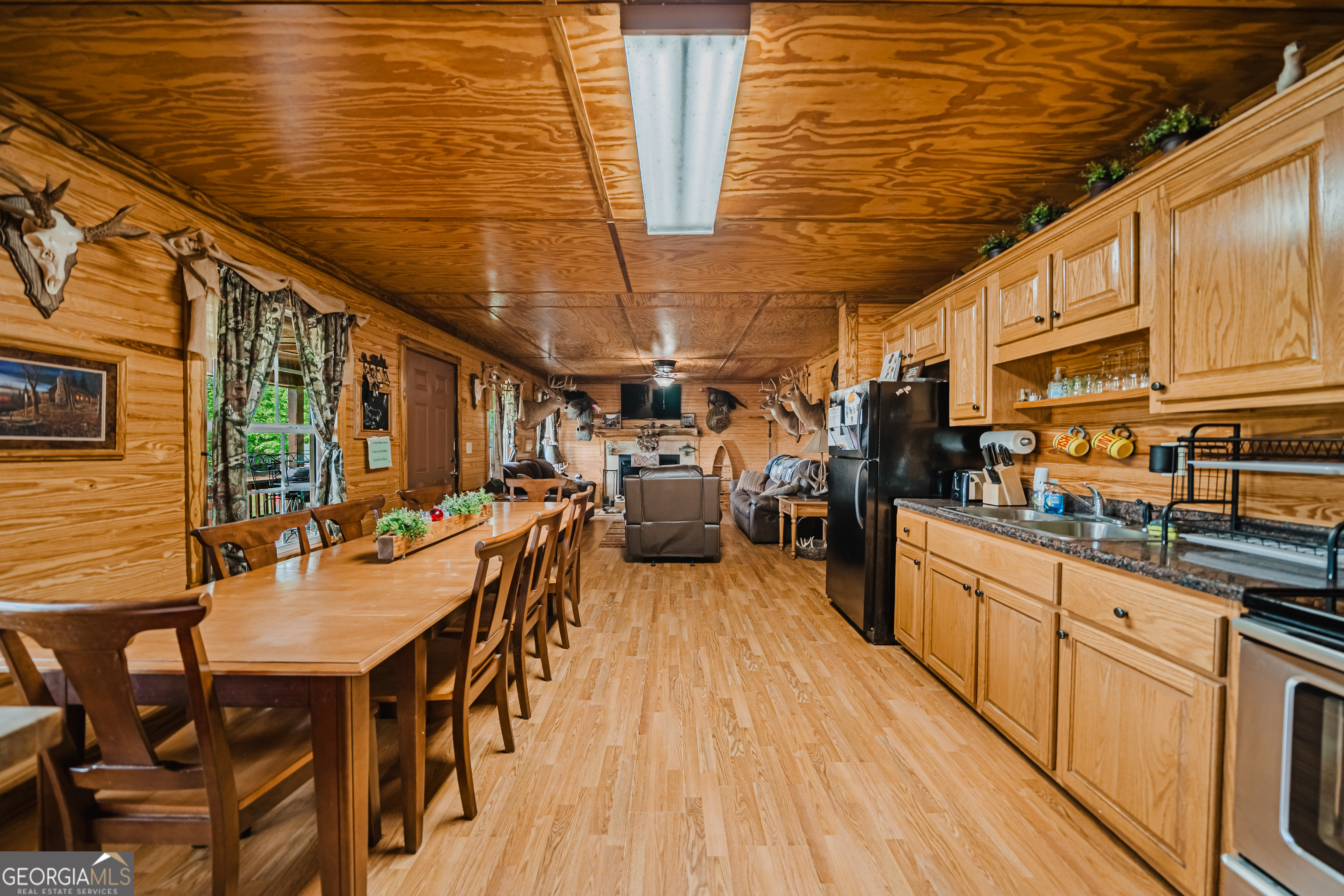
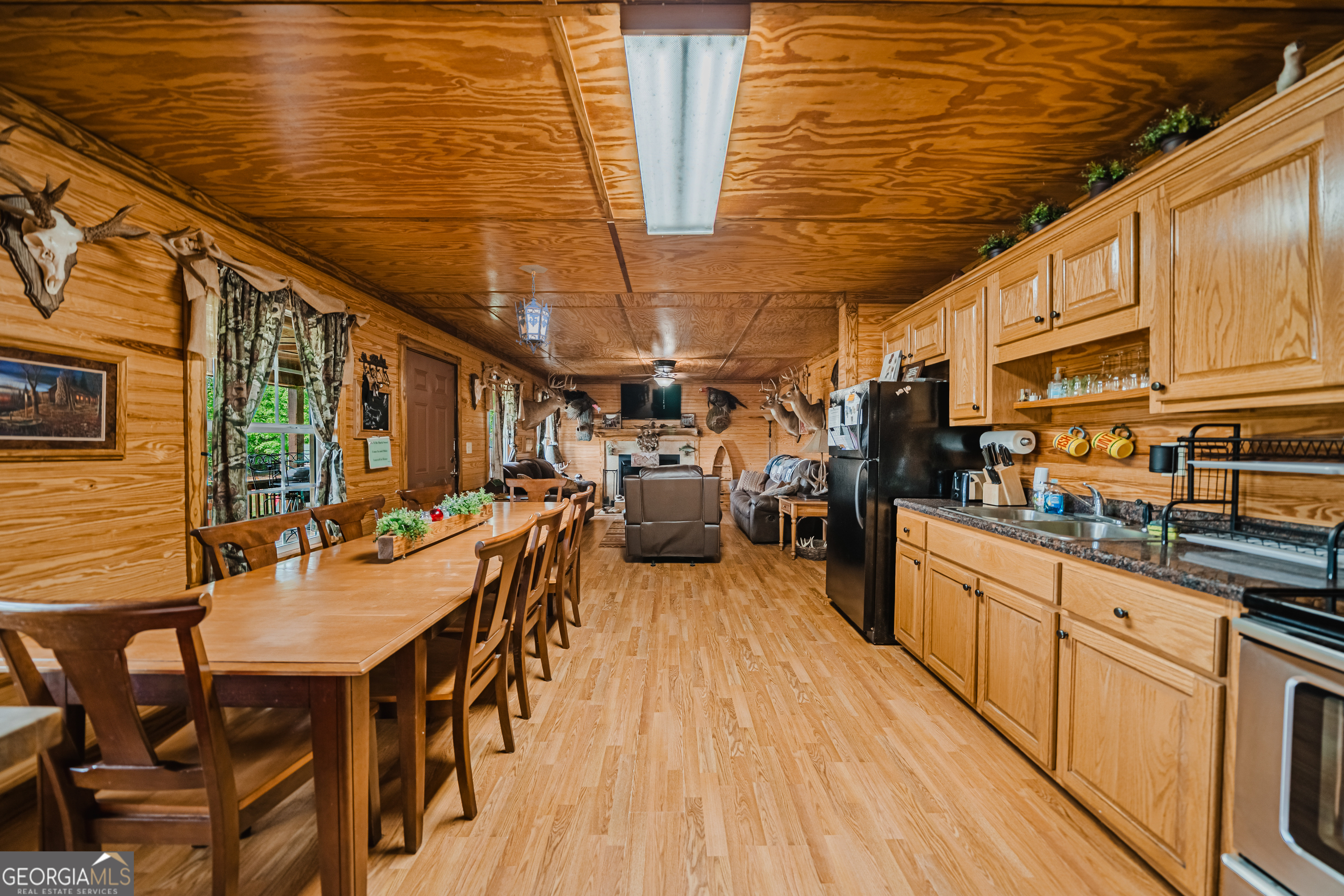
+ hanging lantern (533, 312)
